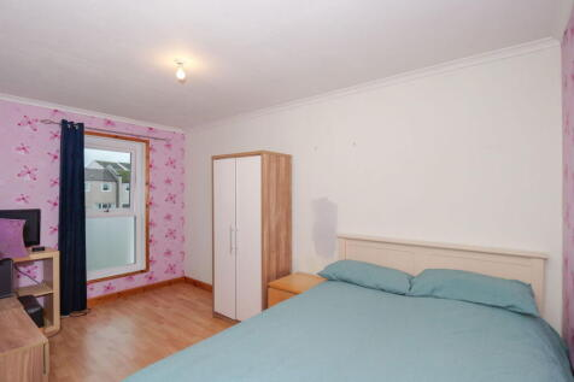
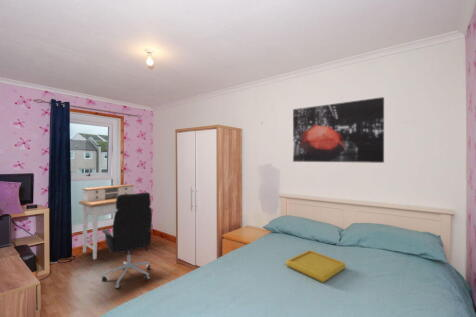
+ desk (113, 213)
+ office chair (129, 234)
+ wall art (333, 133)
+ serving tray (315, 264)
